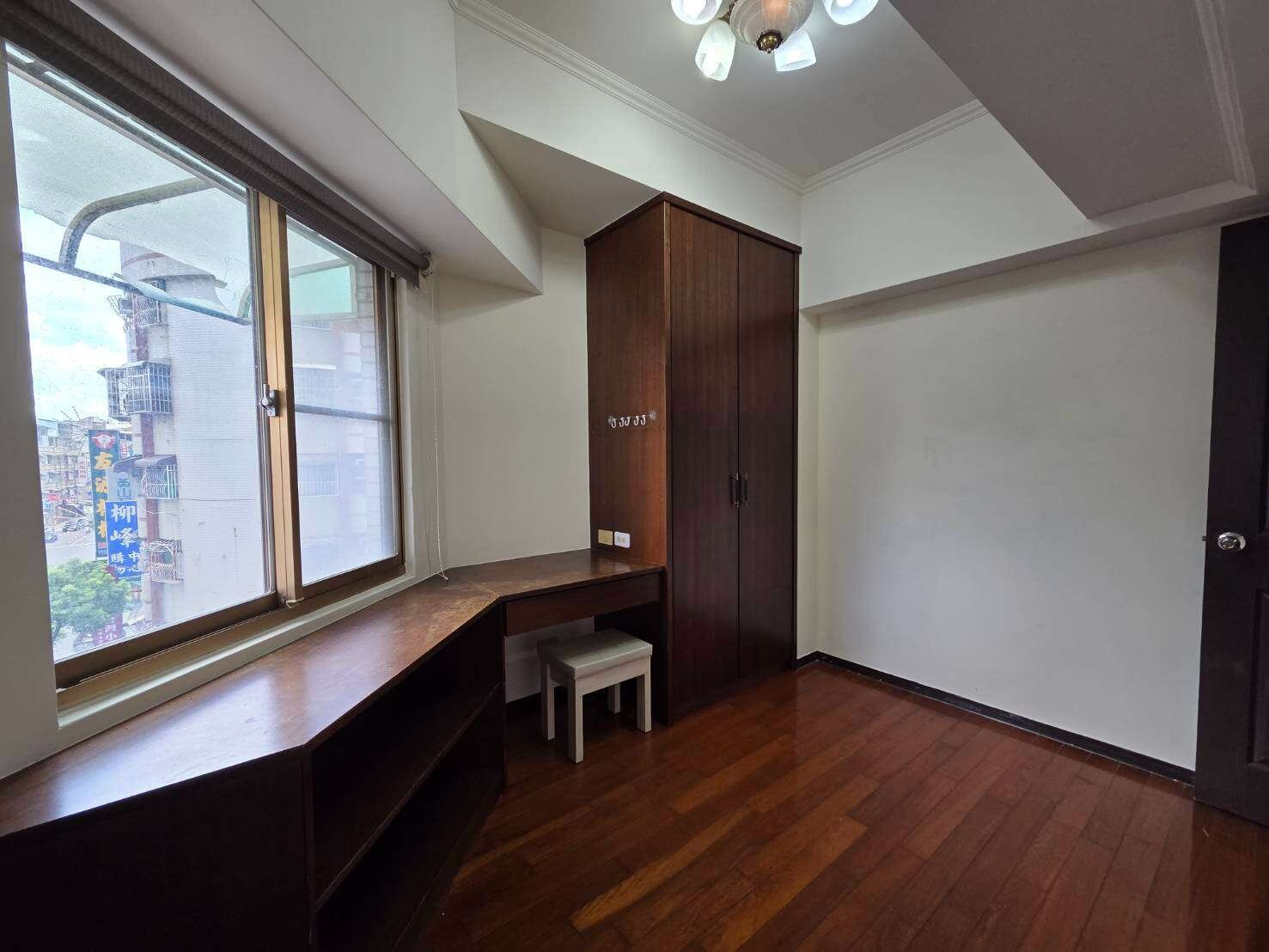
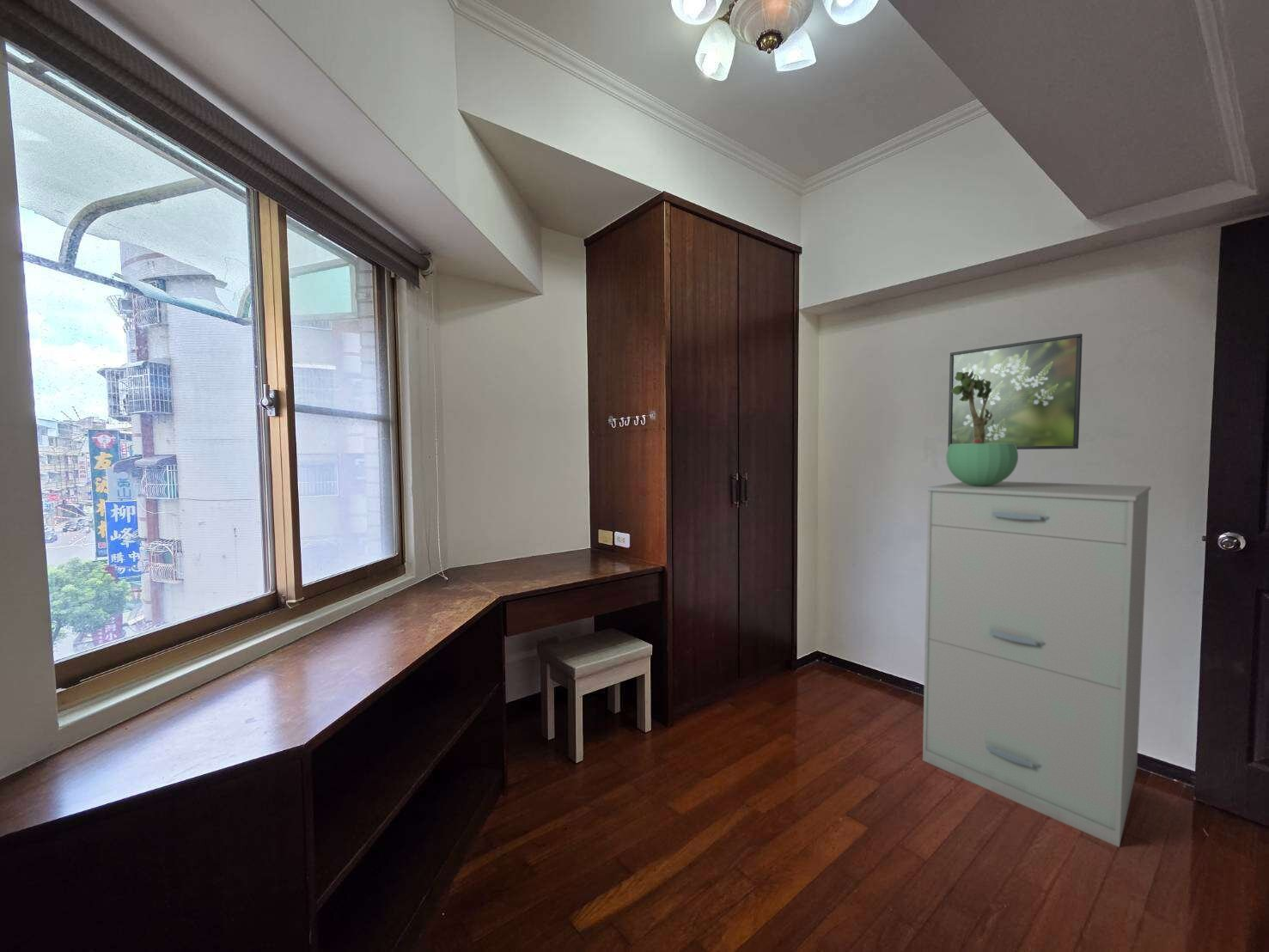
+ potted plant (979, 427)
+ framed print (1009, 397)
+ filing cabinet (1032, 627)
